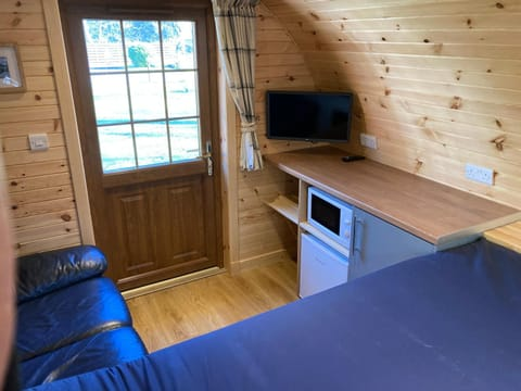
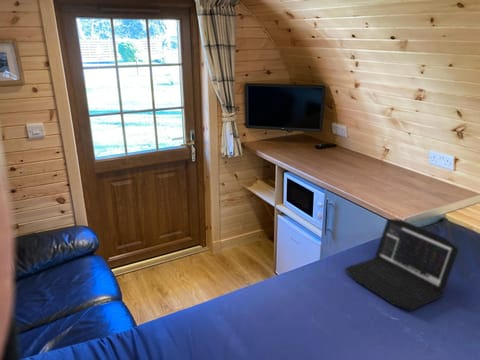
+ laptop (396, 259)
